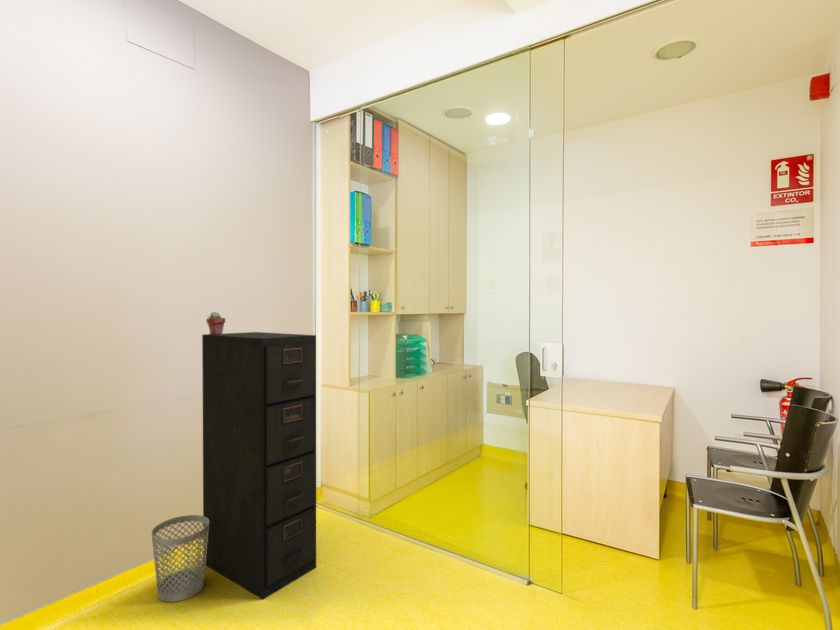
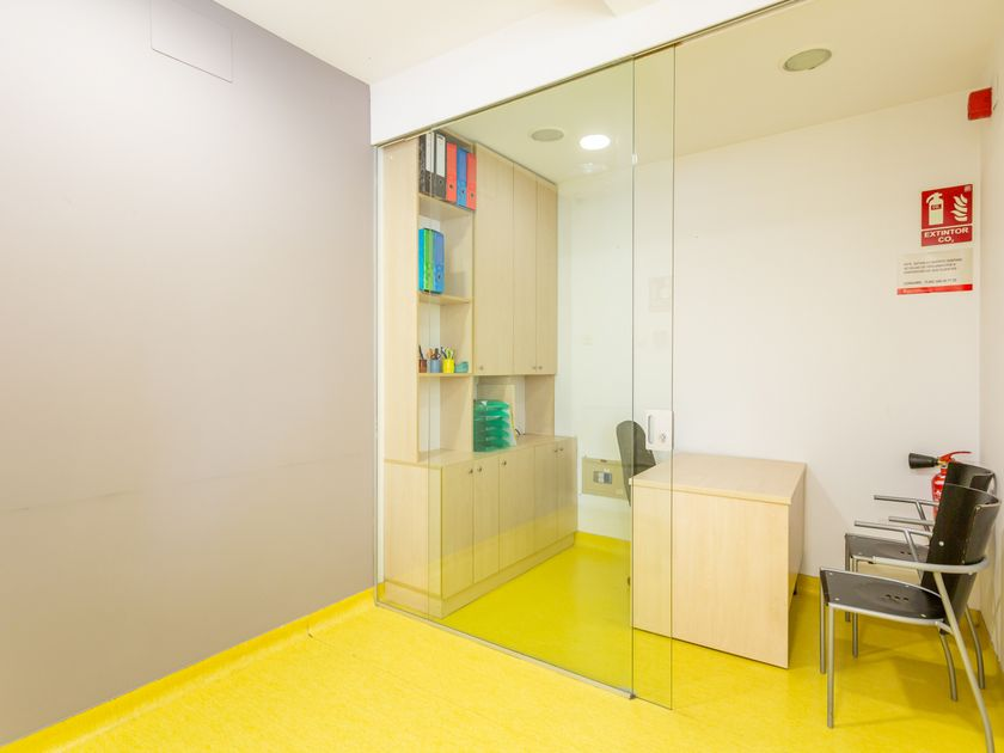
- wastebasket (181, 557)
- filing cabinet (261, 451)
- potted succulent (215, 322)
